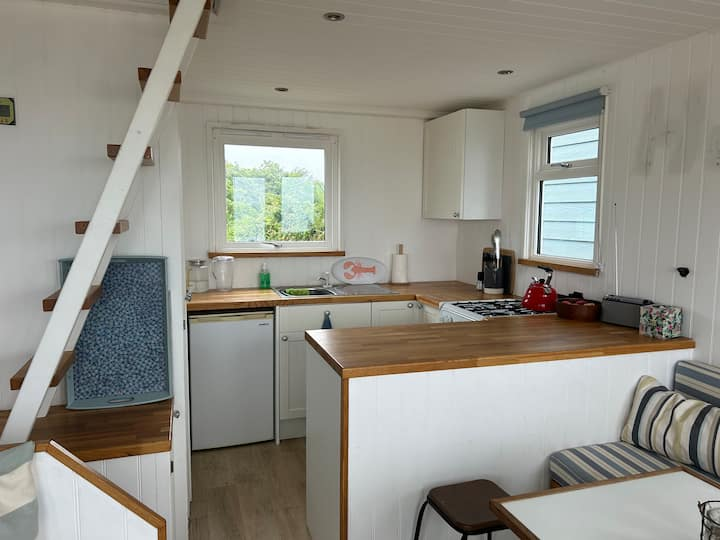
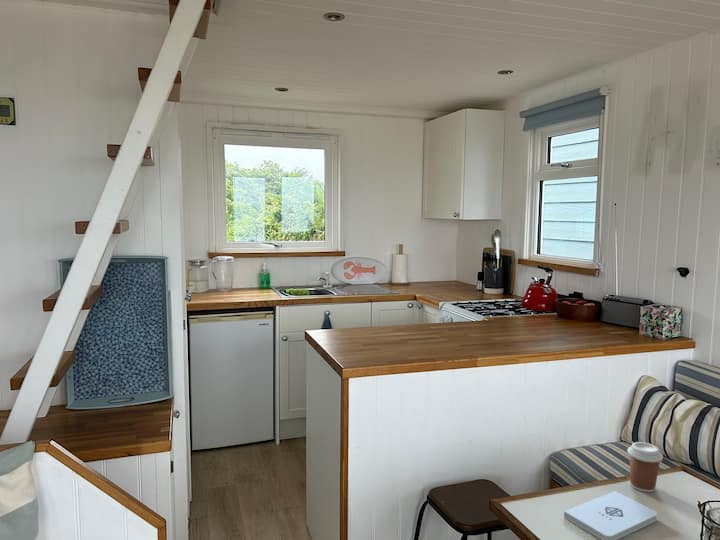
+ coffee cup (643, 466)
+ notepad (611, 515)
